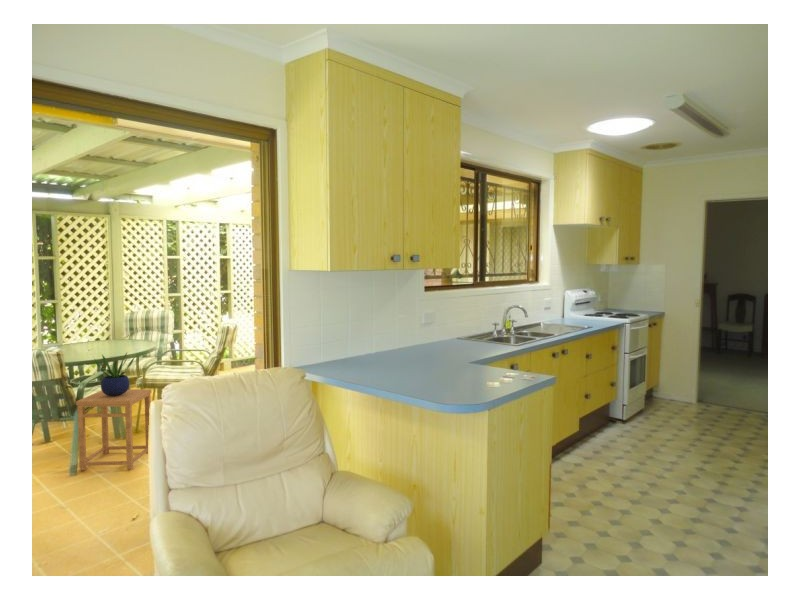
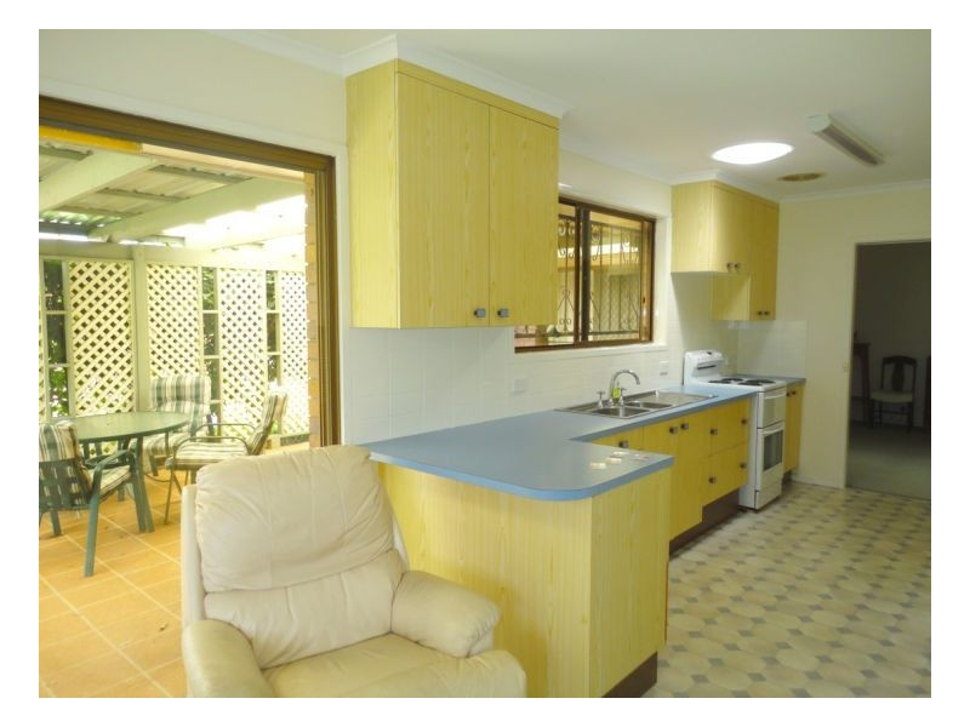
- potted plant (116, 374)
- side table (107, 428)
